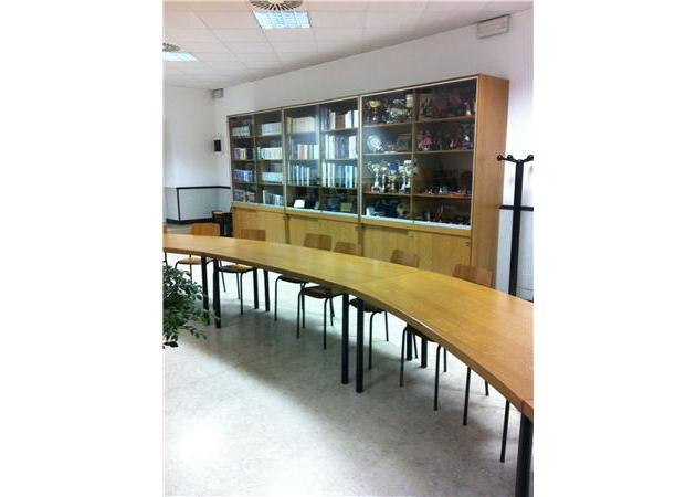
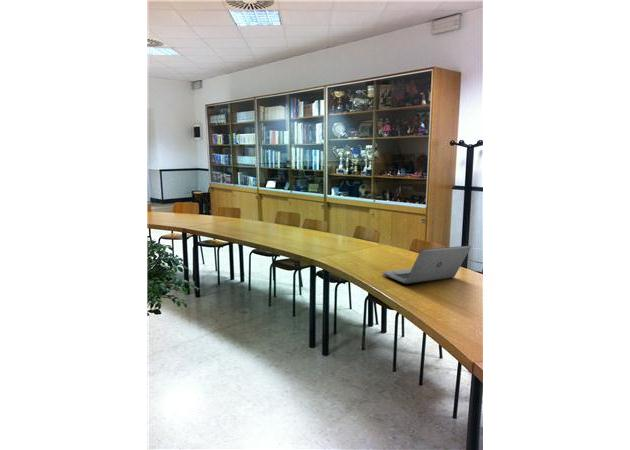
+ laptop (424, 260)
